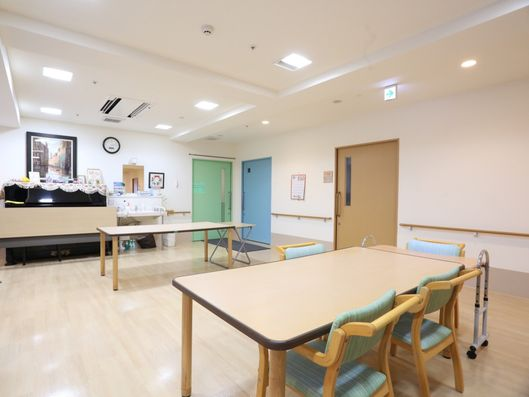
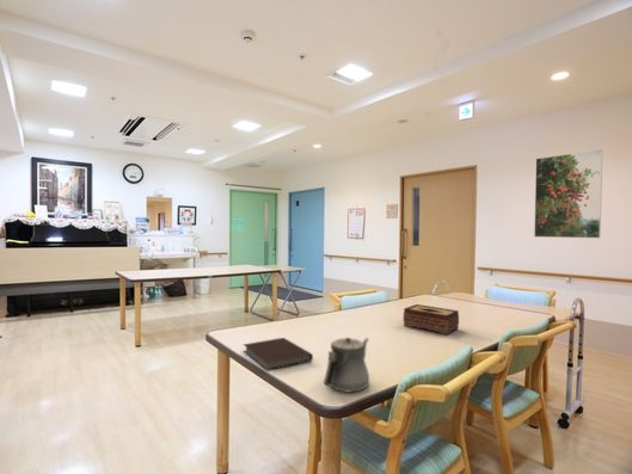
+ tissue box (430, 318)
+ teapot (348, 361)
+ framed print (566, 196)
+ notebook (276, 352)
